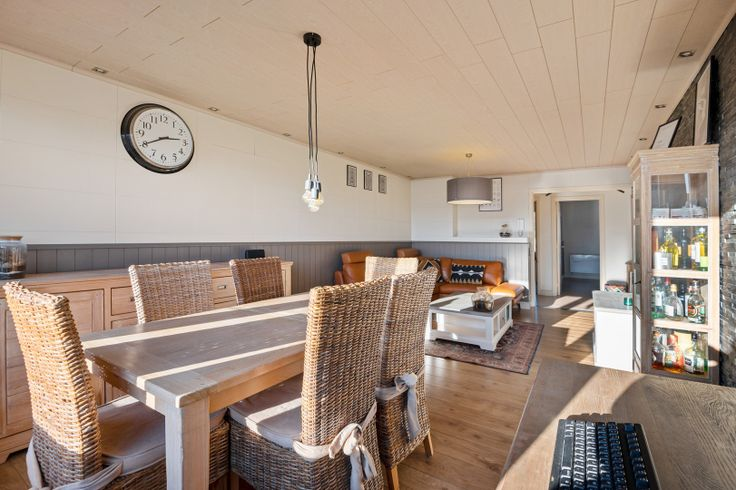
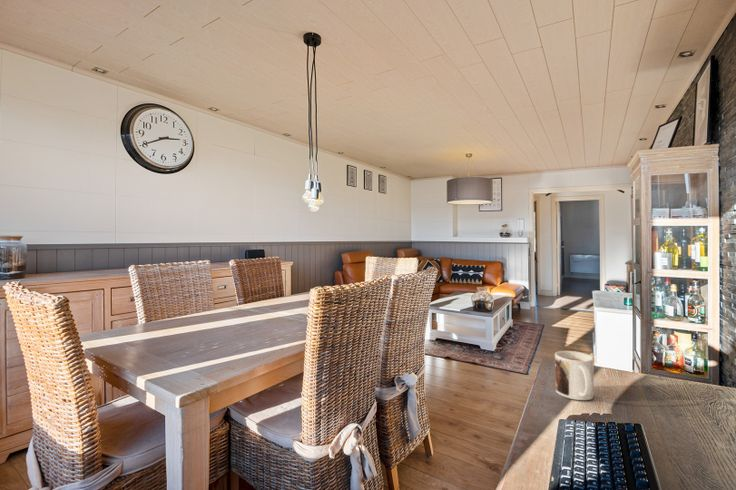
+ mug (574, 375)
